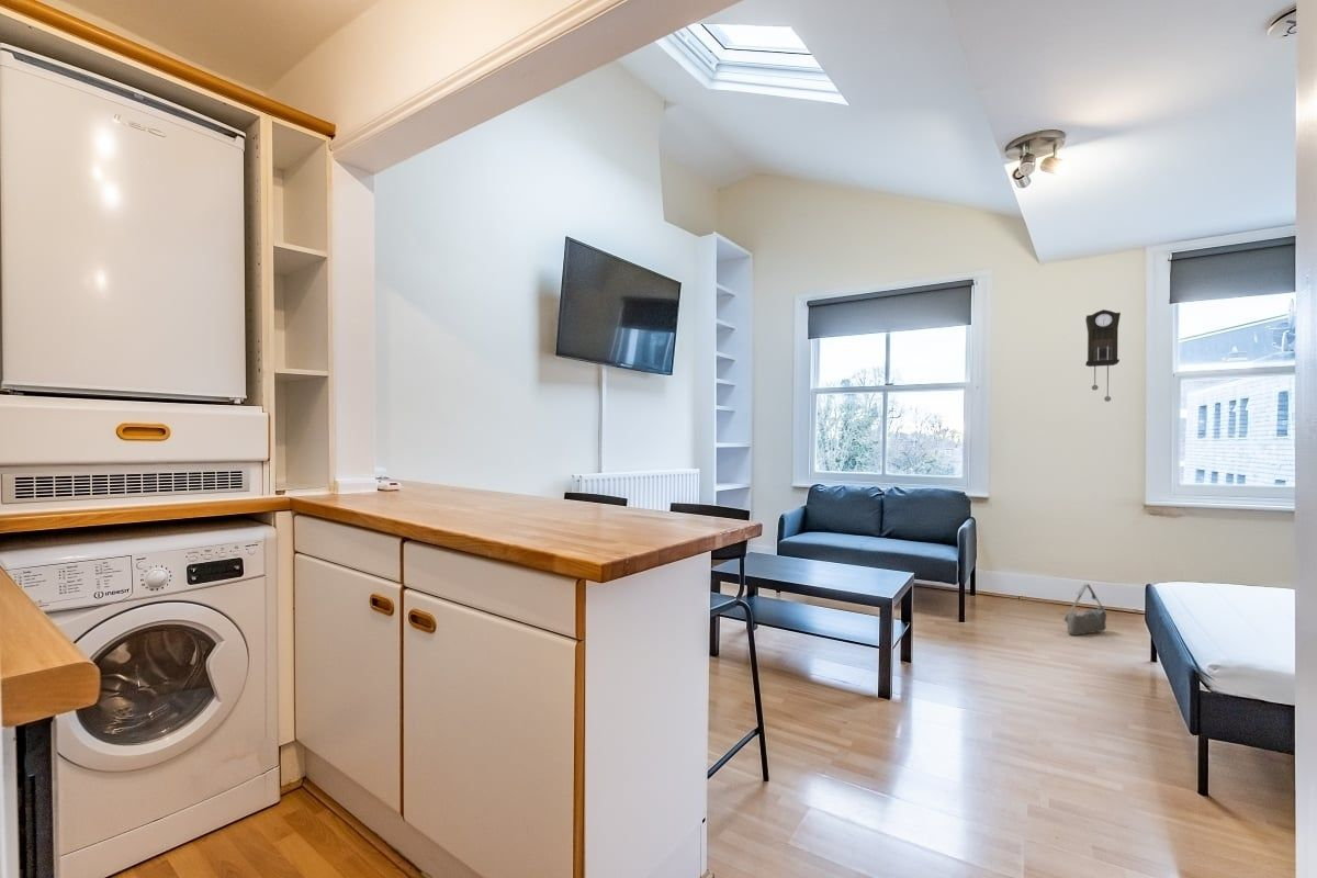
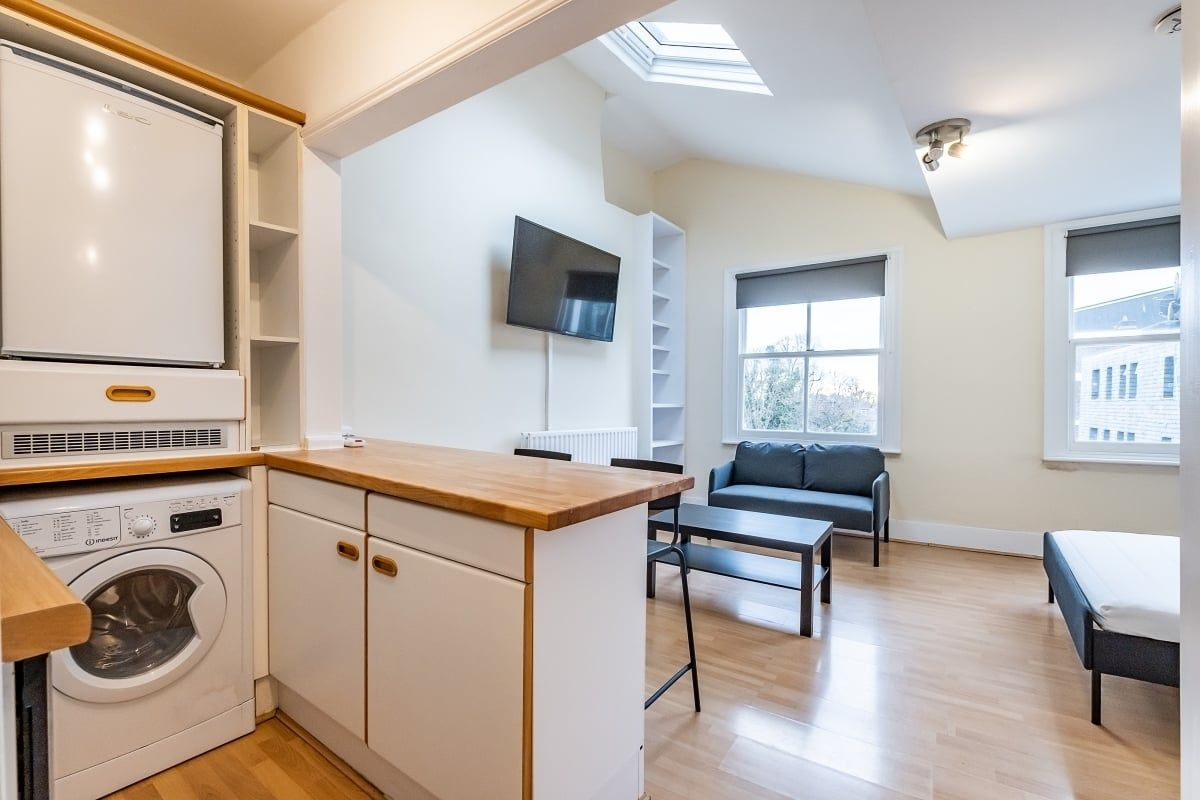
- bag (1085, 610)
- pendulum clock (1102, 356)
